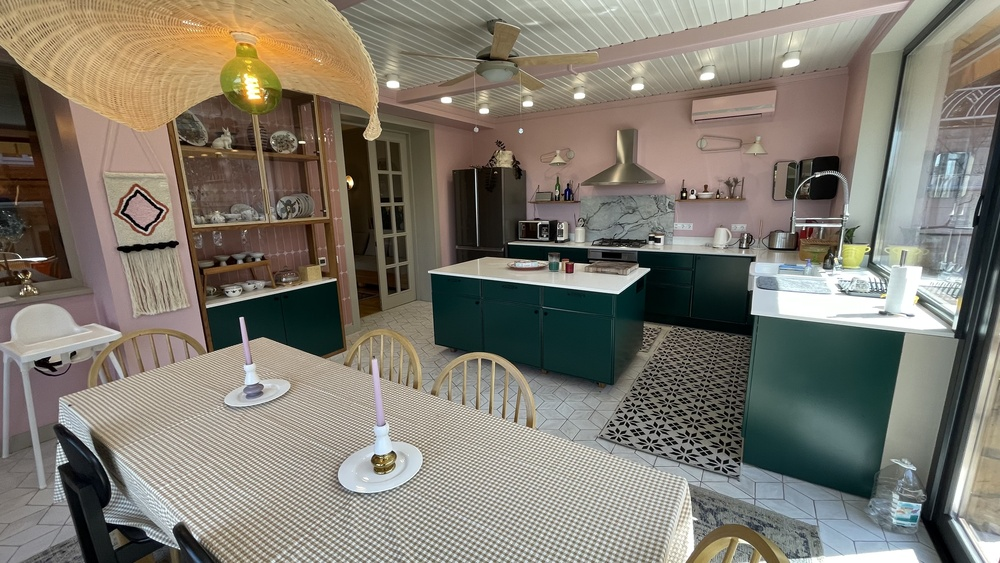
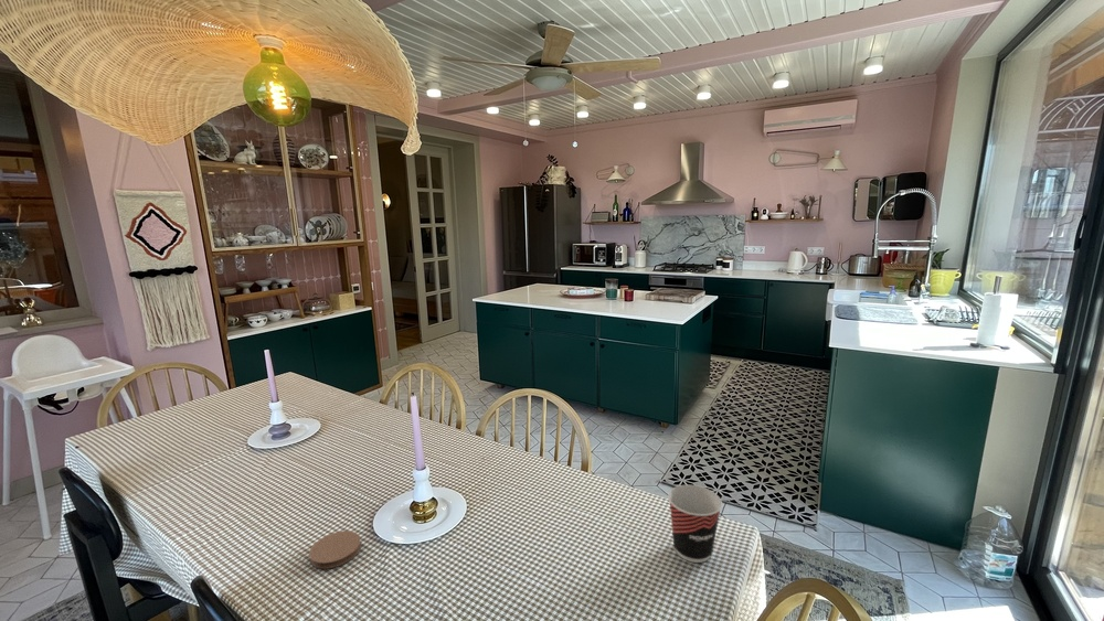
+ coaster (336, 548)
+ cup (693, 524)
